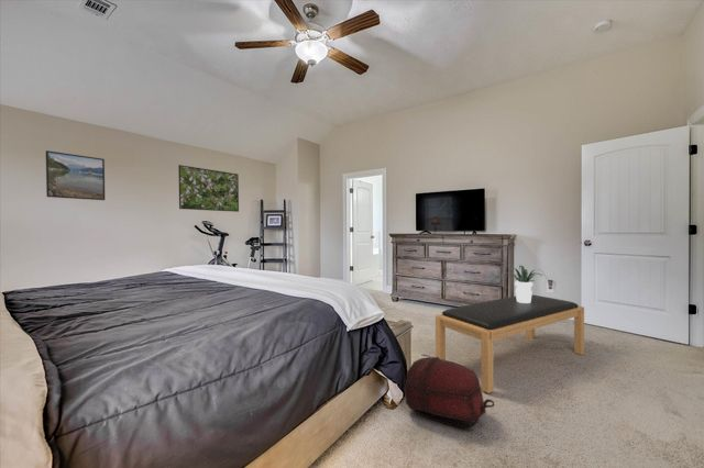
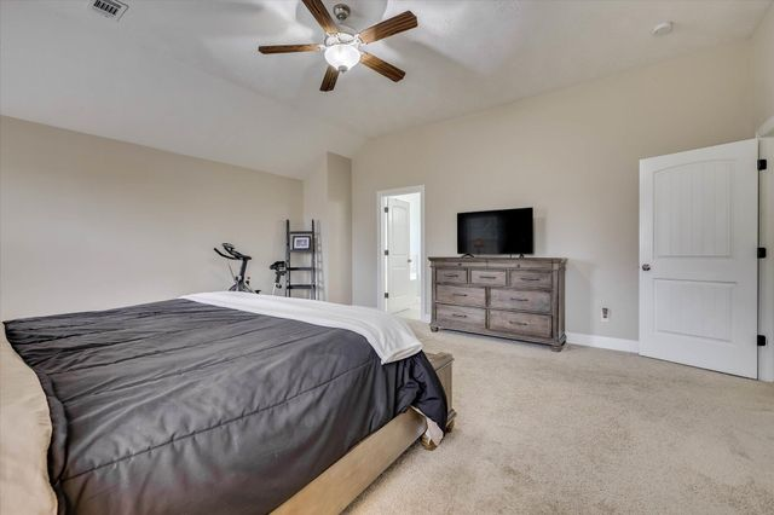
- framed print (77, 177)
- potted plant (522, 283)
- backpack (450, 389)
- bench (513, 332)
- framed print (210, 190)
